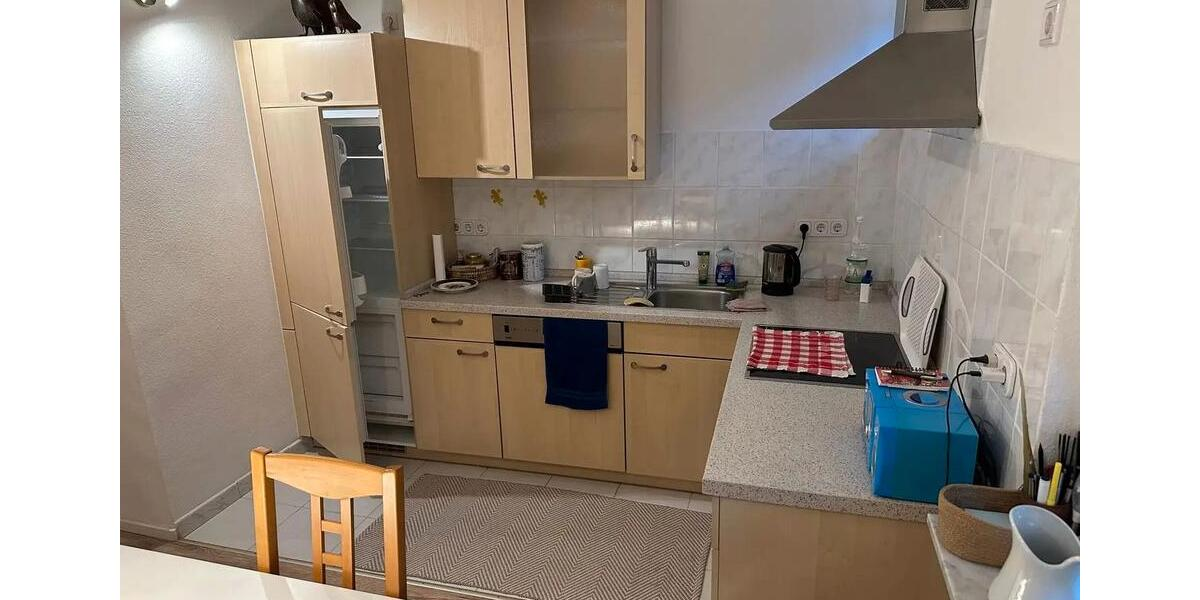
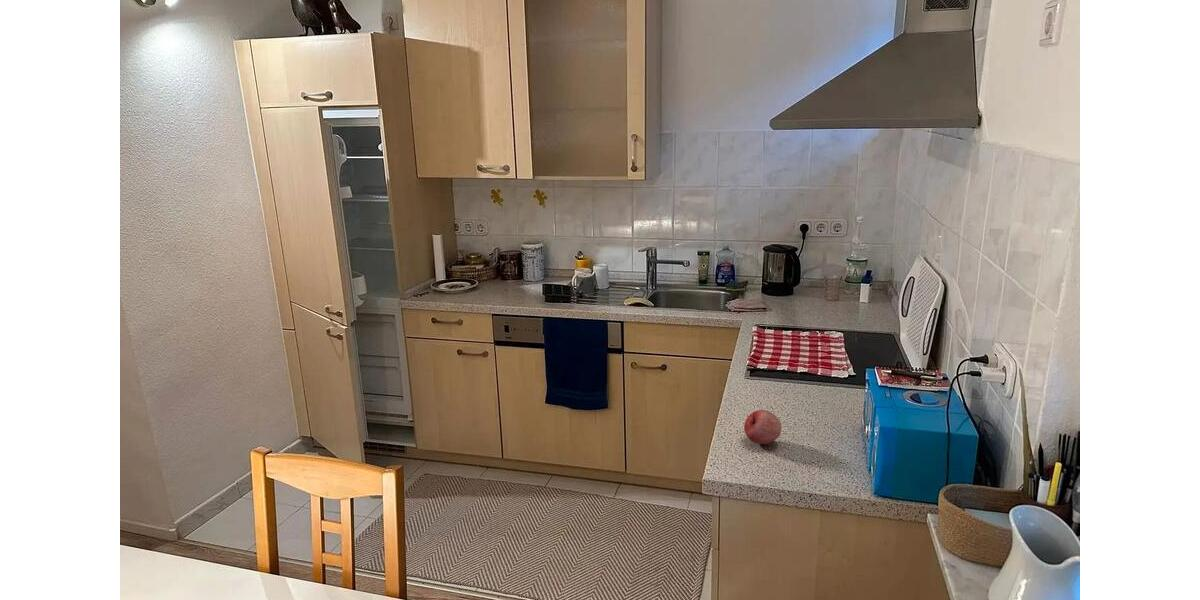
+ fruit (762, 427)
